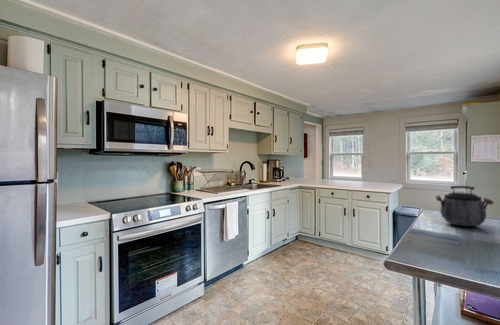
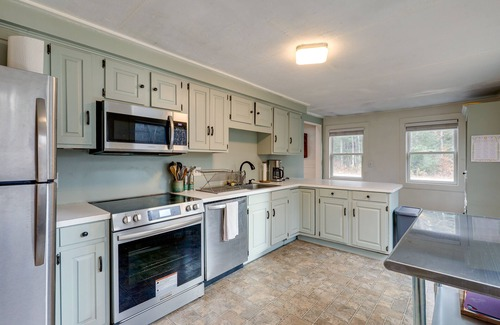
- kettle (462, 205)
